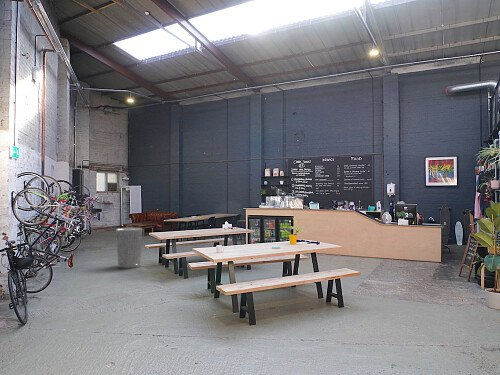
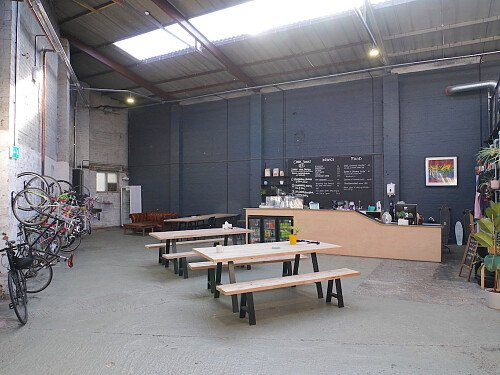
- trash can (129, 245)
